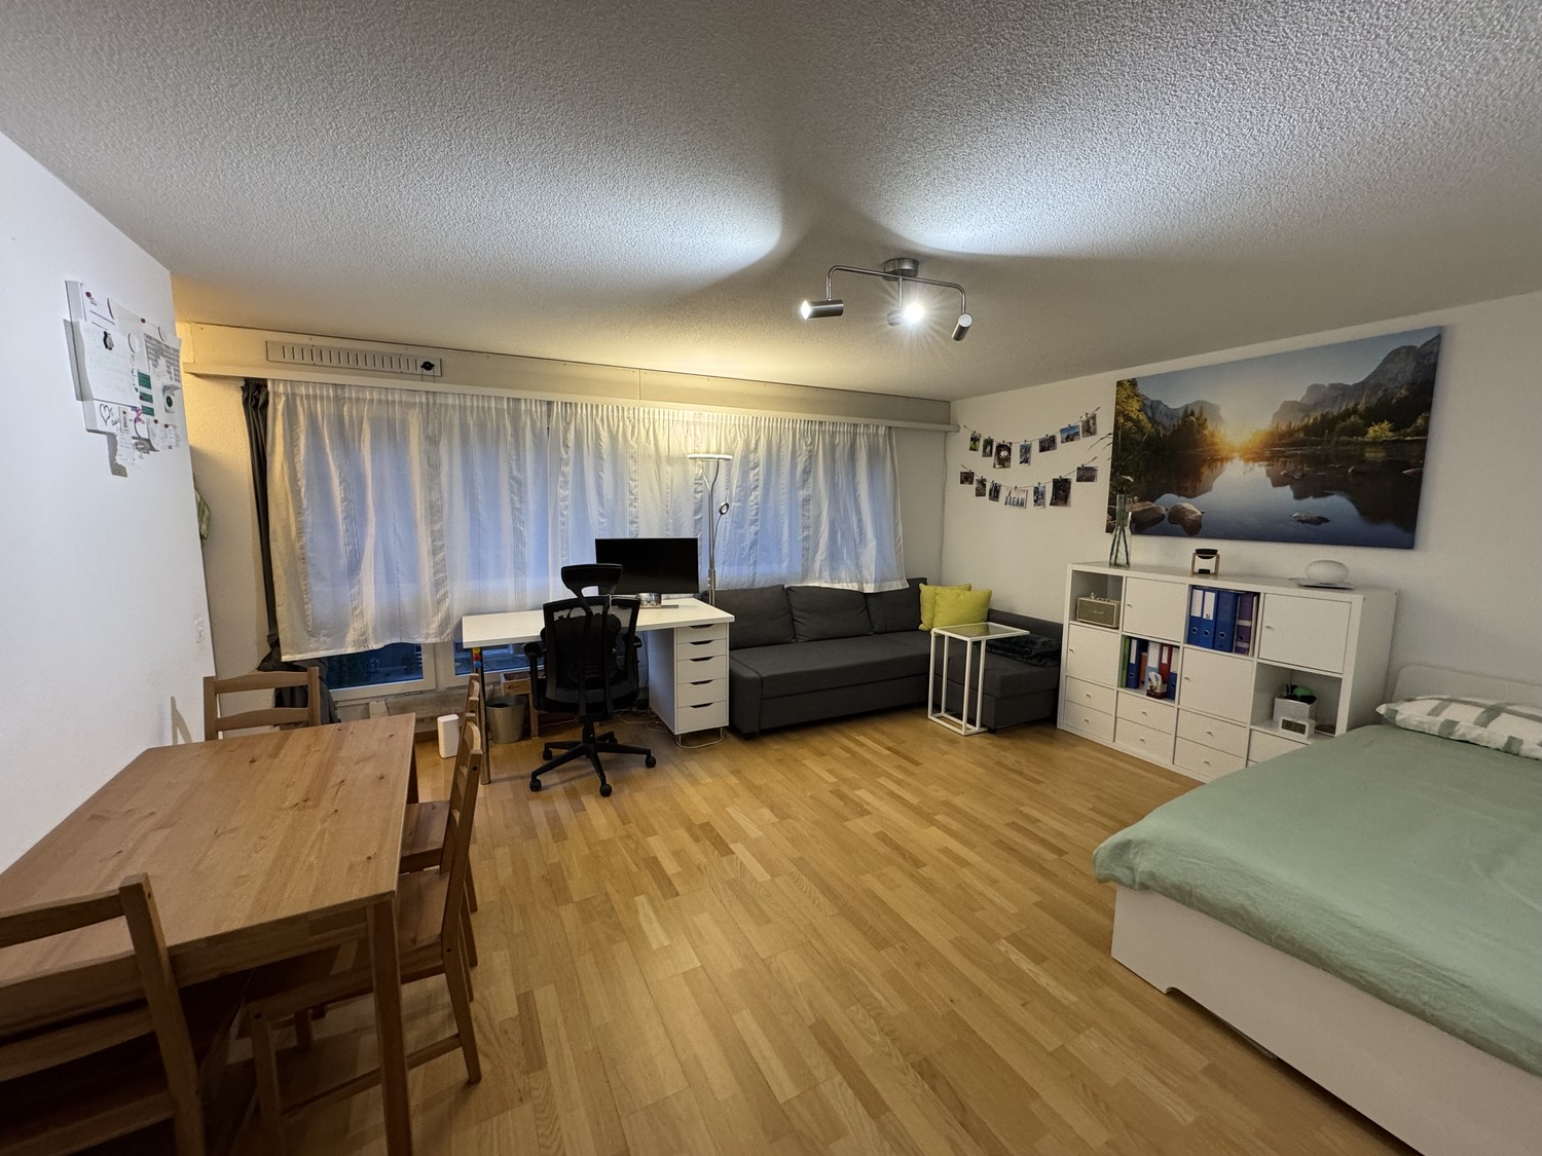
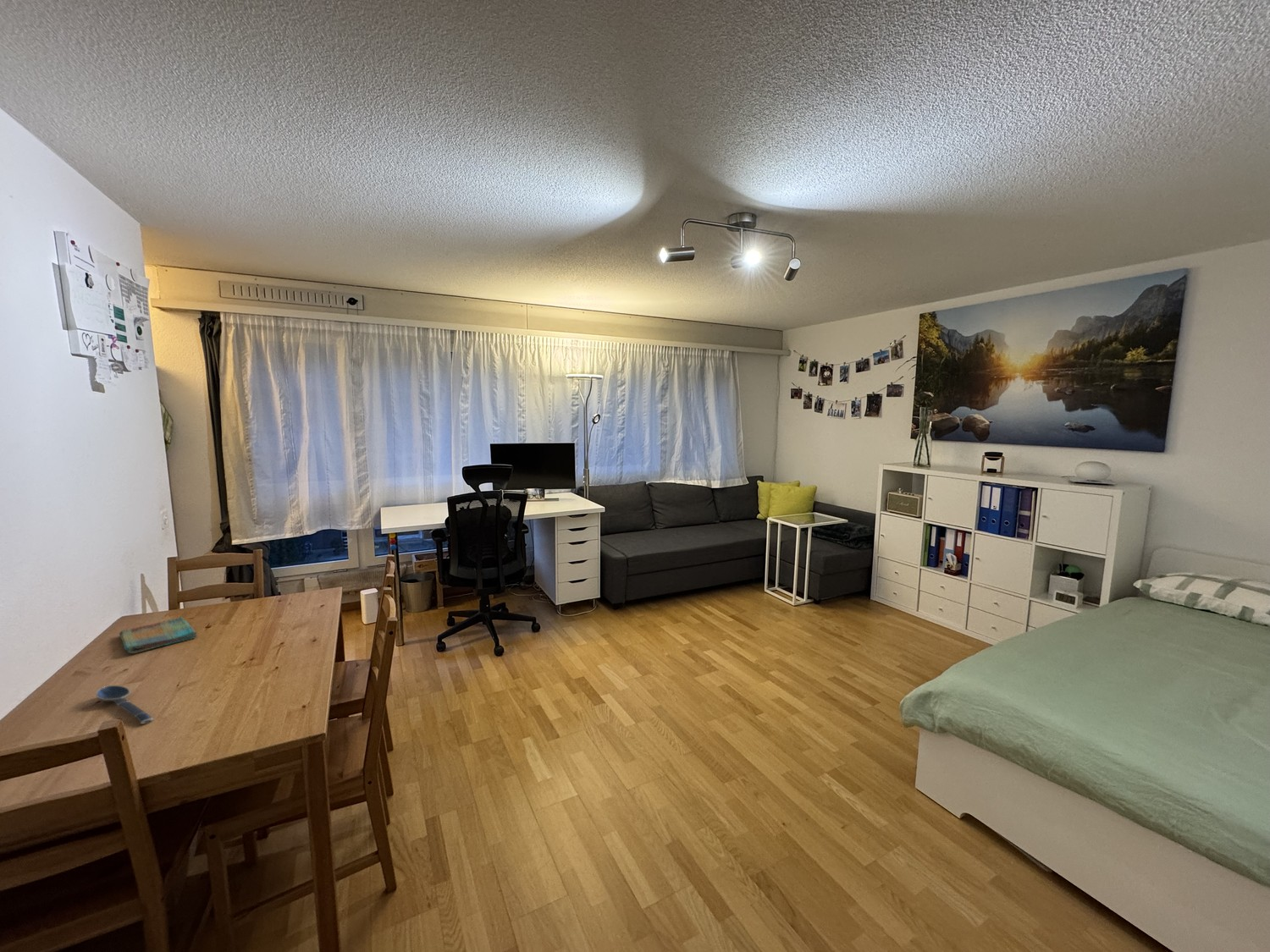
+ dish towel (157, 633)
+ spoon (122, 704)
